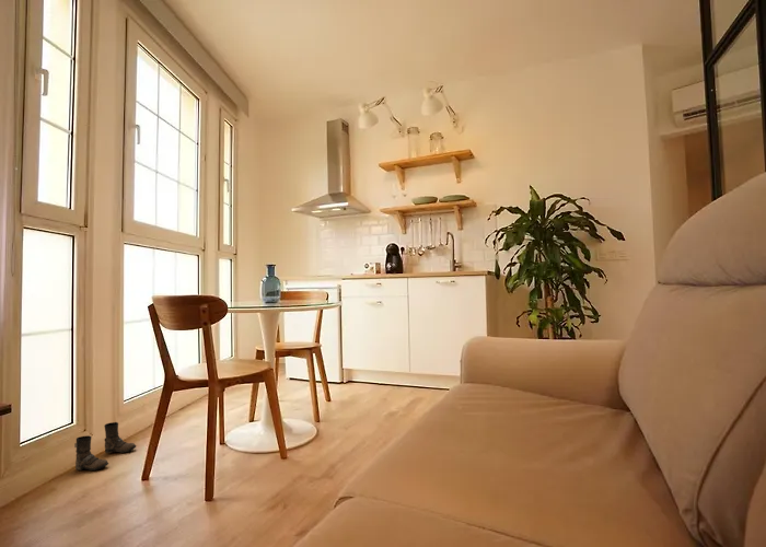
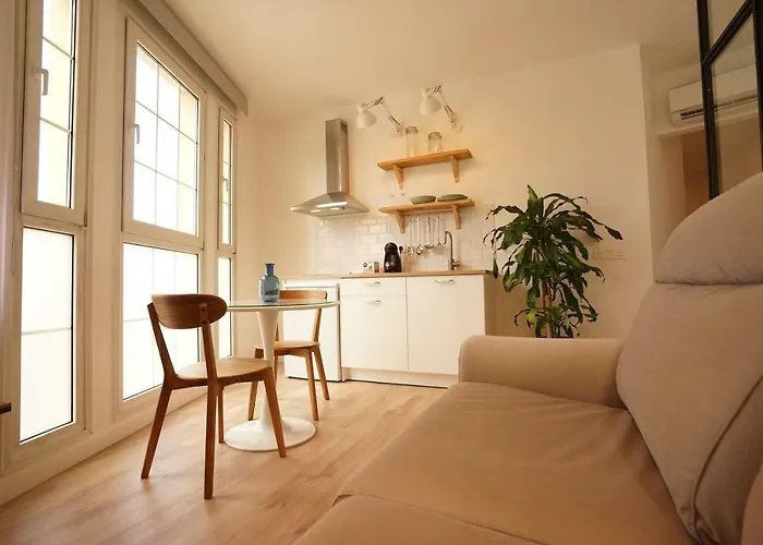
- boots (106, 444)
